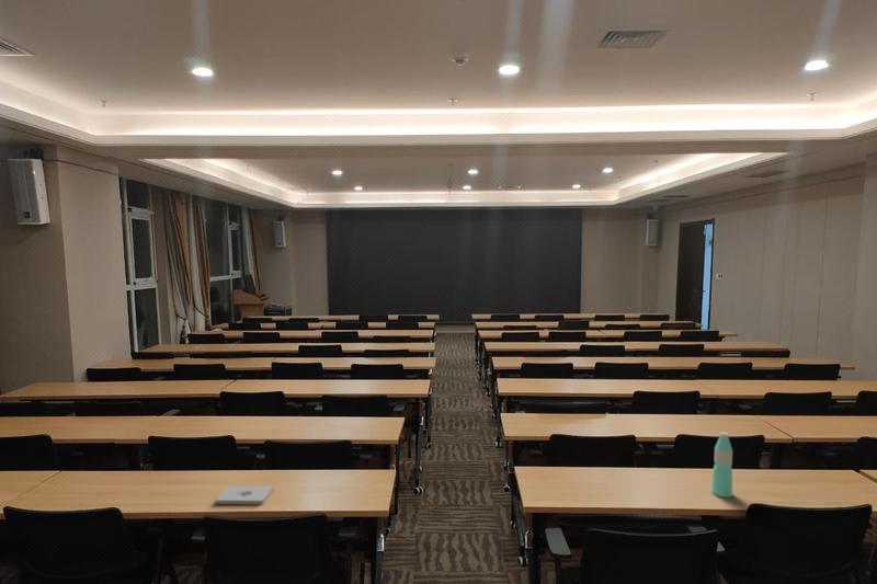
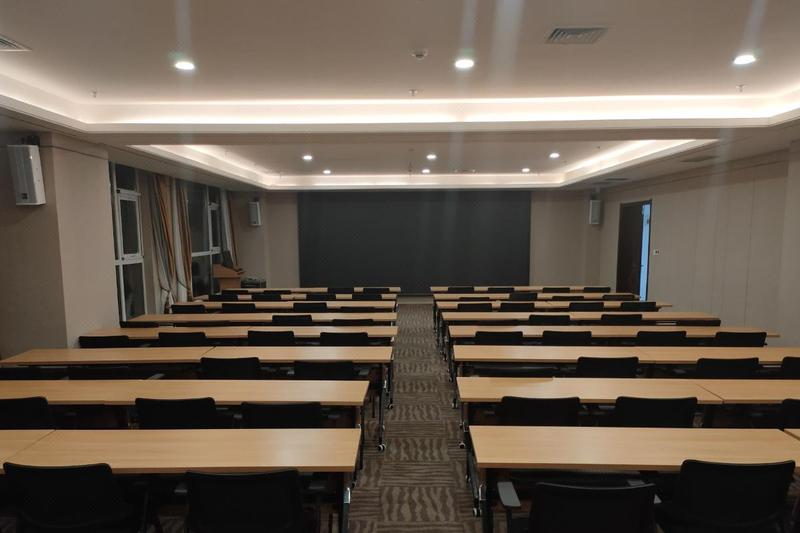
- notepad (244, 494)
- water bottle (722, 462)
